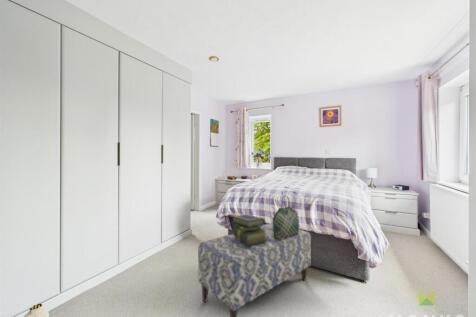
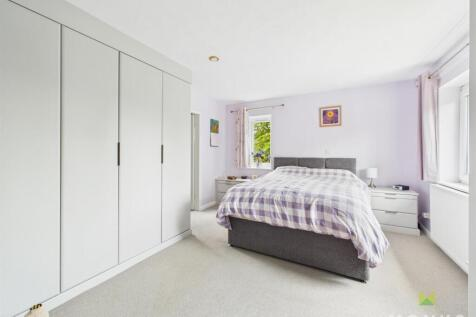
- stack of books (248, 228)
- tote bag (286, 215)
- bench (258, 263)
